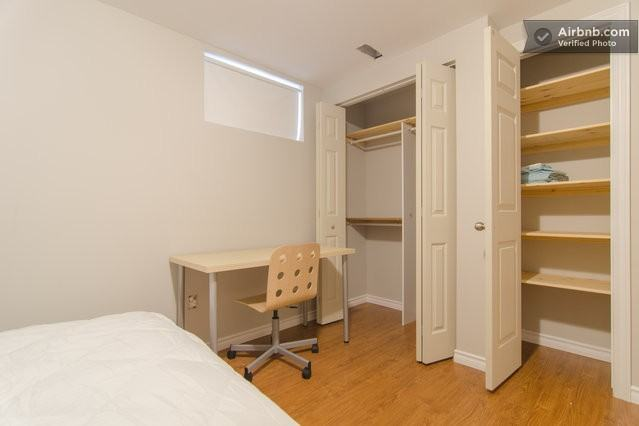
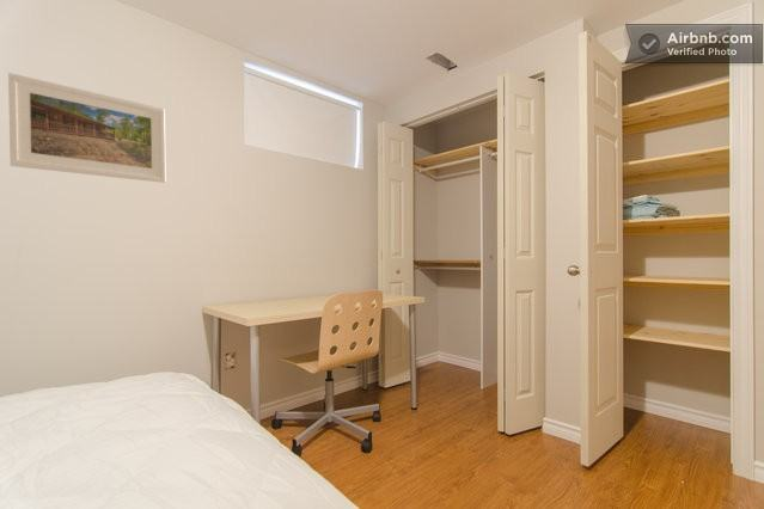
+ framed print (96, 134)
